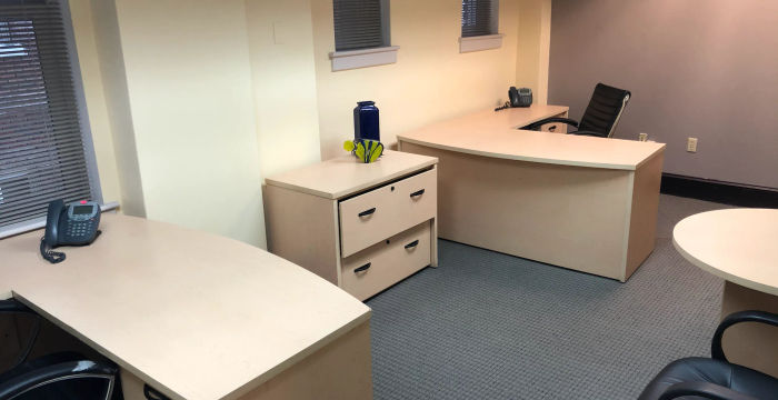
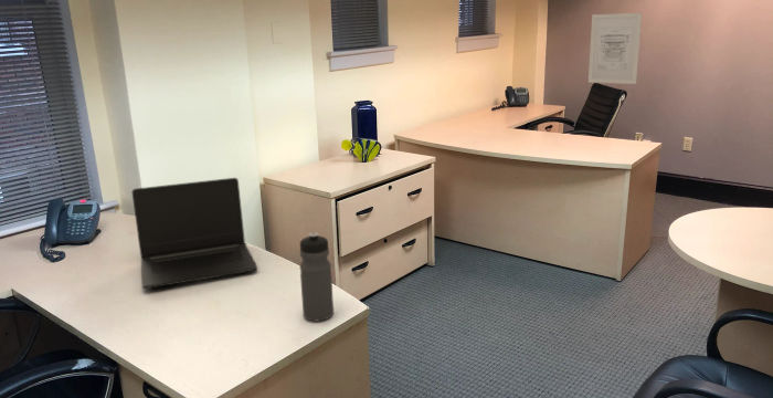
+ laptop (193, 229)
+ wall art (614, 49)
+ water bottle (316, 274)
